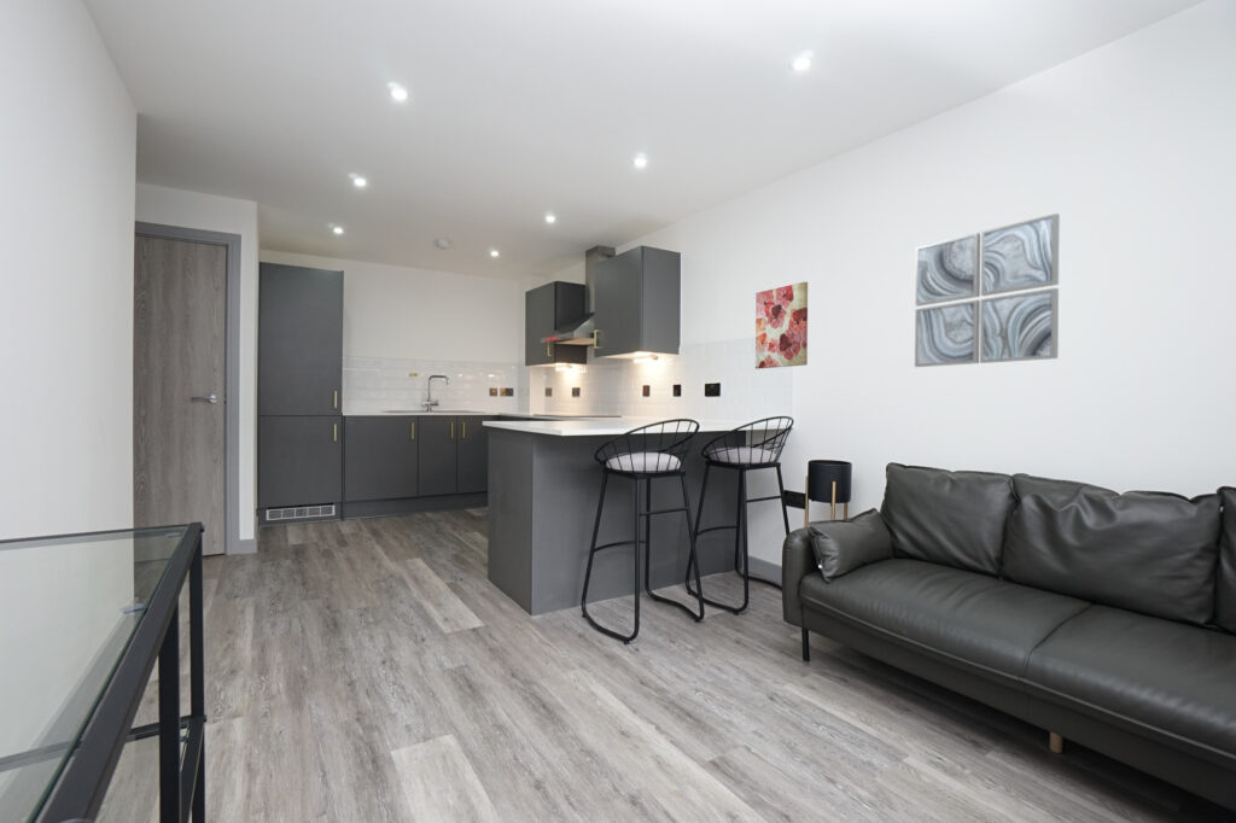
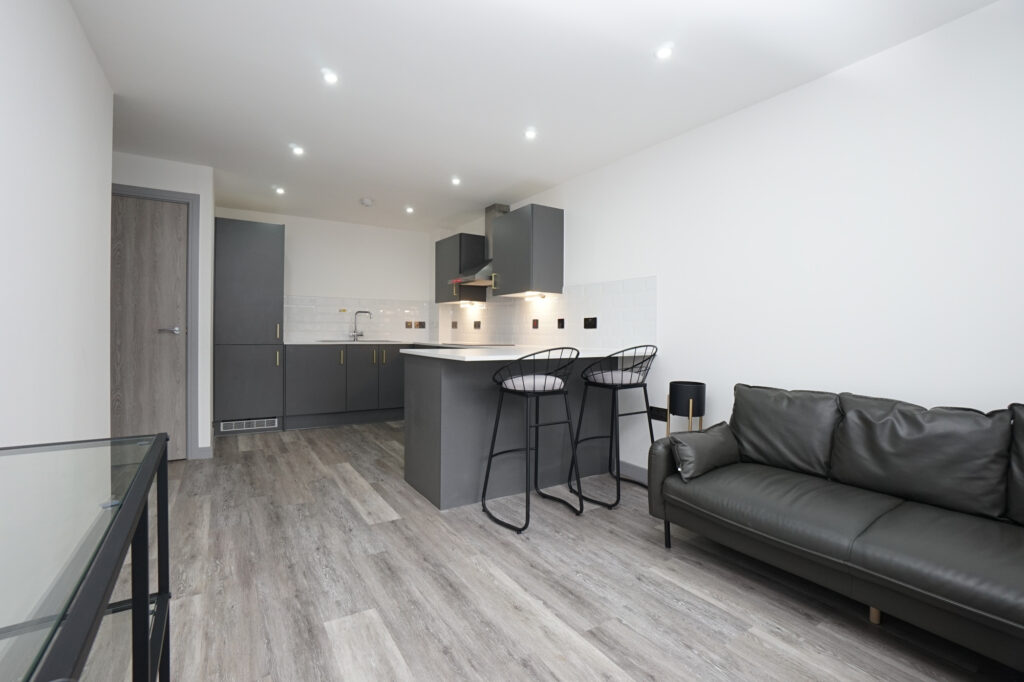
- wall art (979, 296)
- wall art (780, 327)
